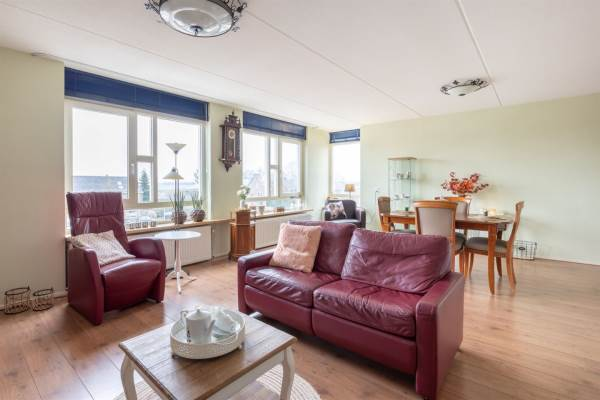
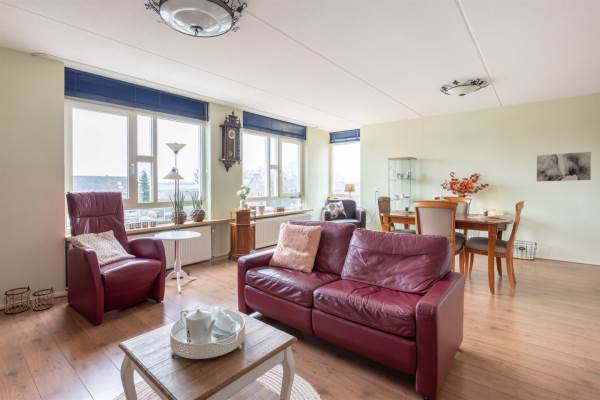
+ wall art (562, 167)
